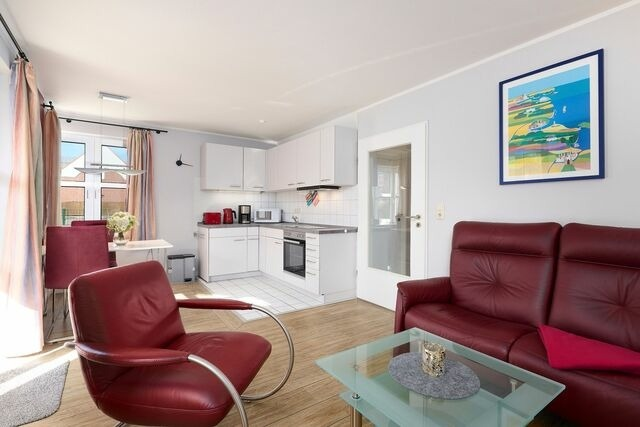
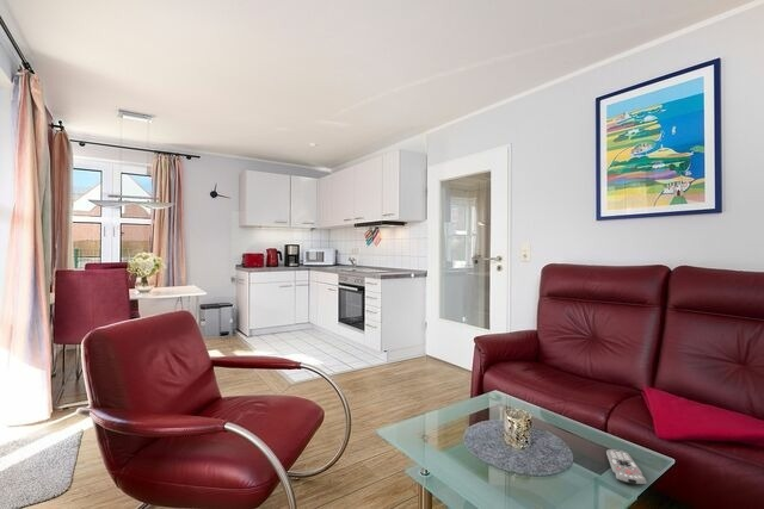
+ remote control (623, 465)
